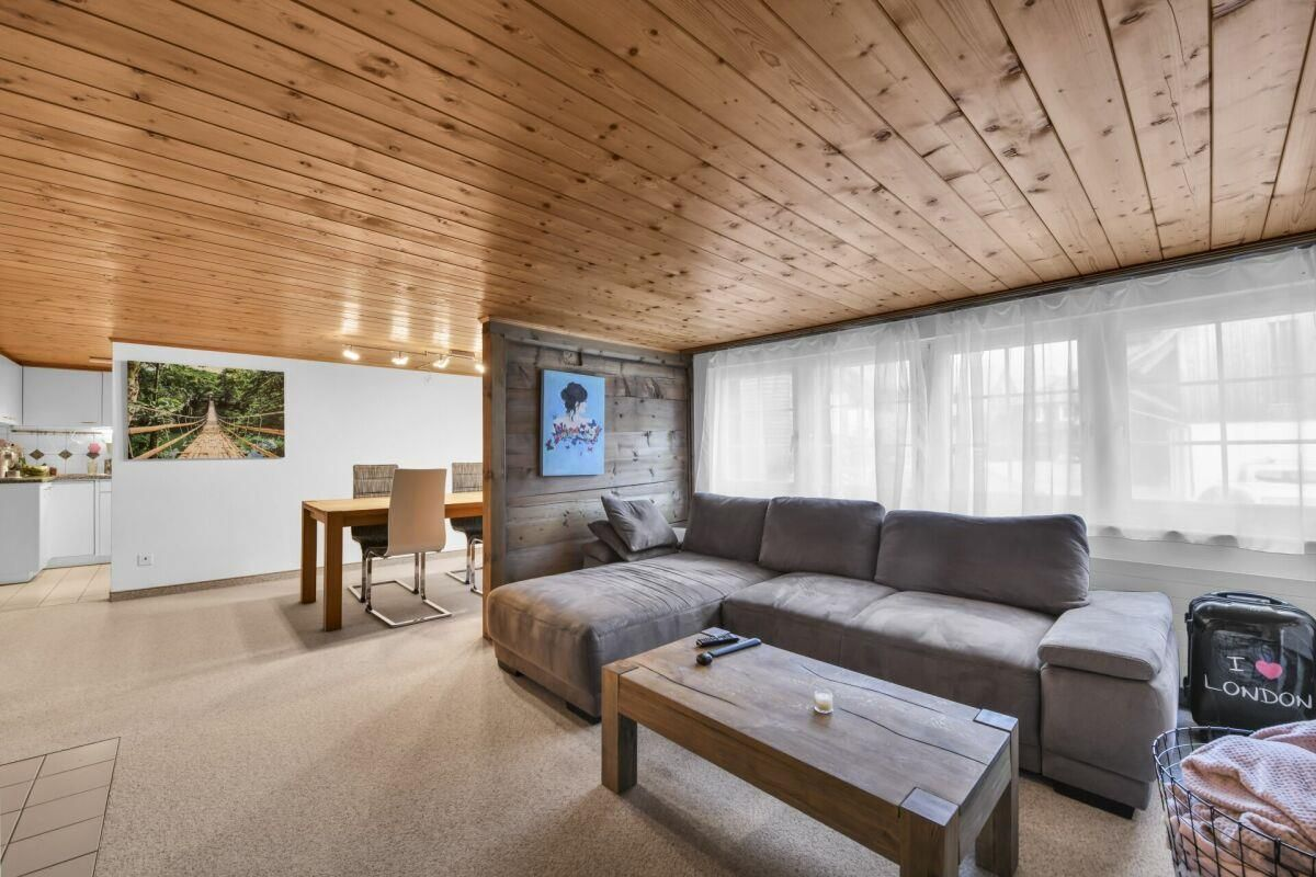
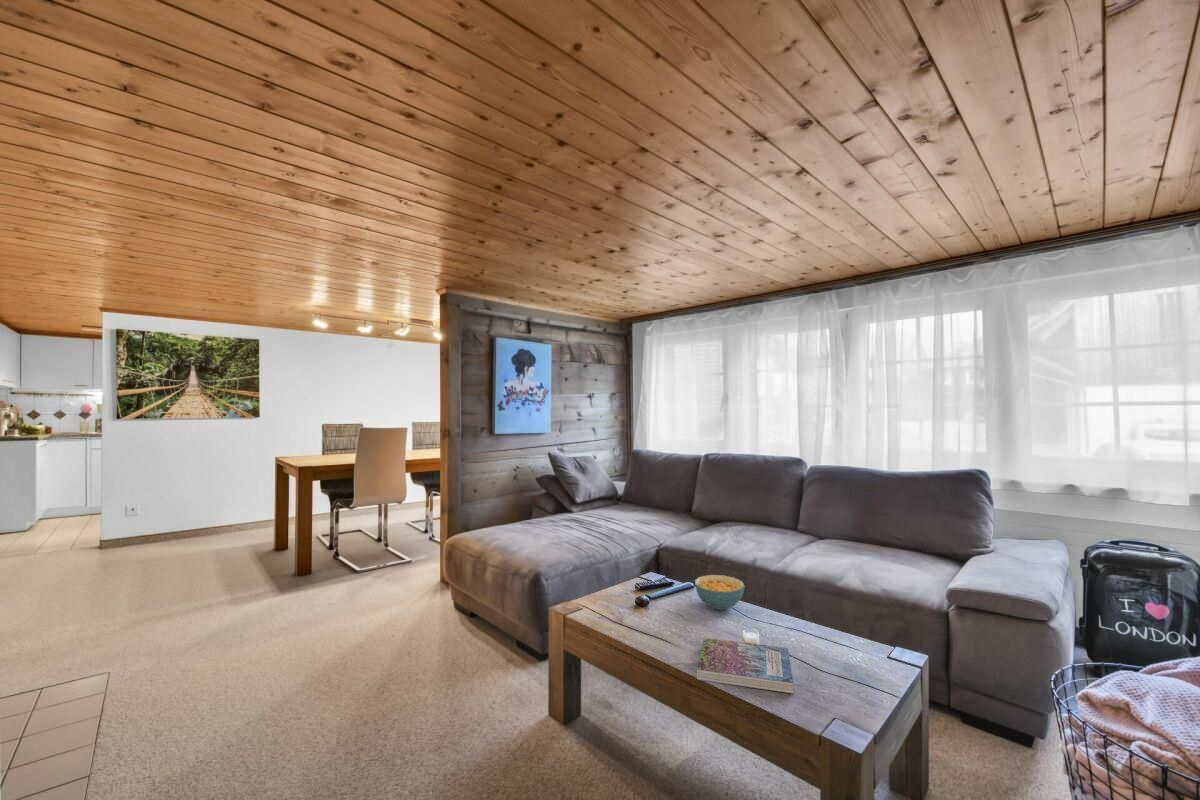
+ book (744, 662)
+ cereal bowl (719, 595)
